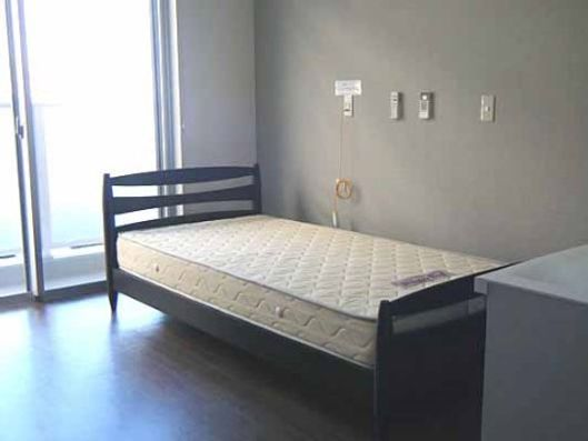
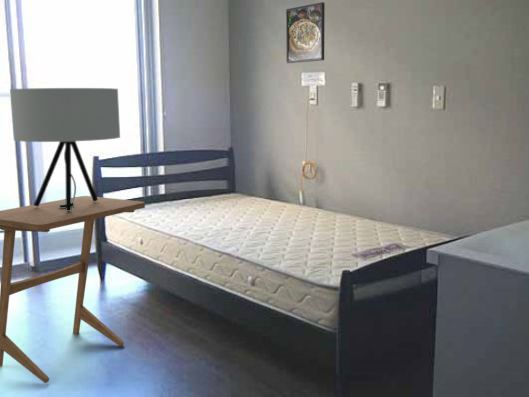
+ side table (65, 276)
+ table lamp (69, 148)
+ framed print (304, 34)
